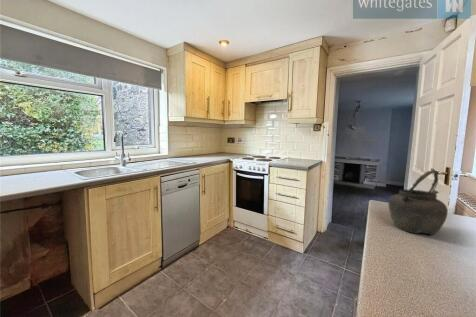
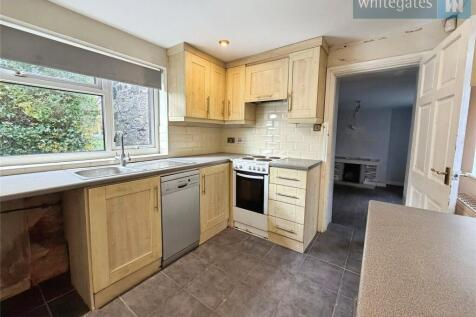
- kettle (422, 198)
